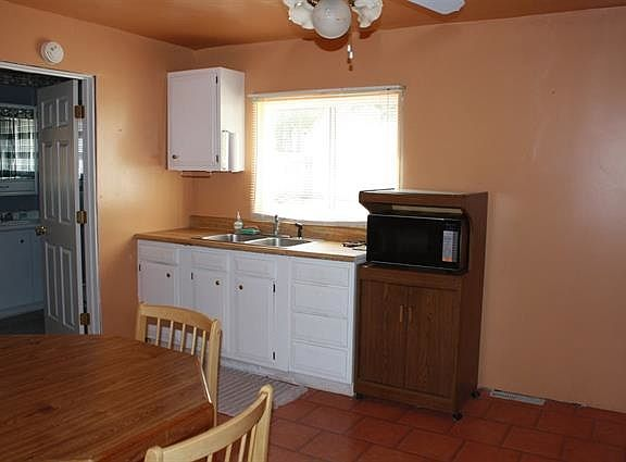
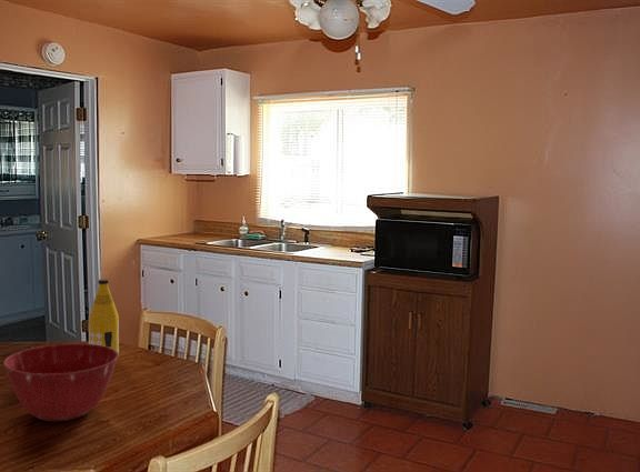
+ bottle (103, 320)
+ mixing bowl (63, 384)
